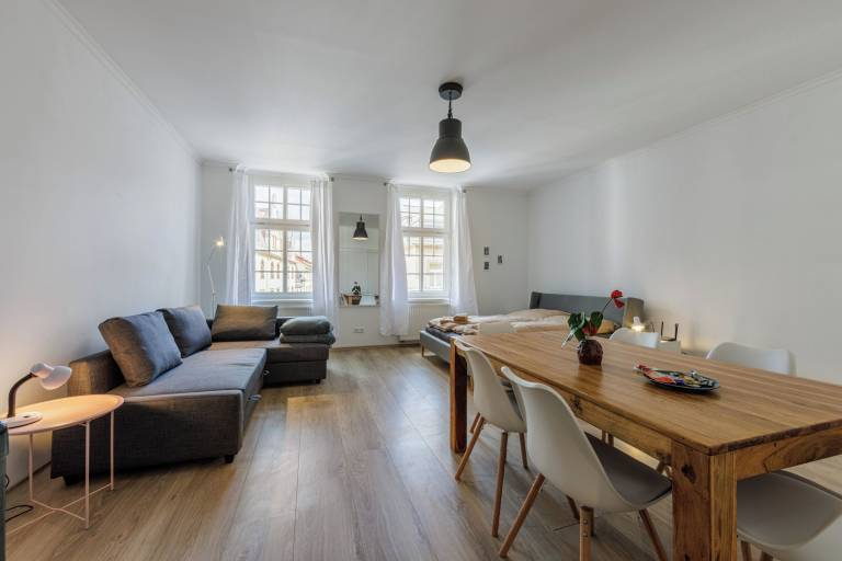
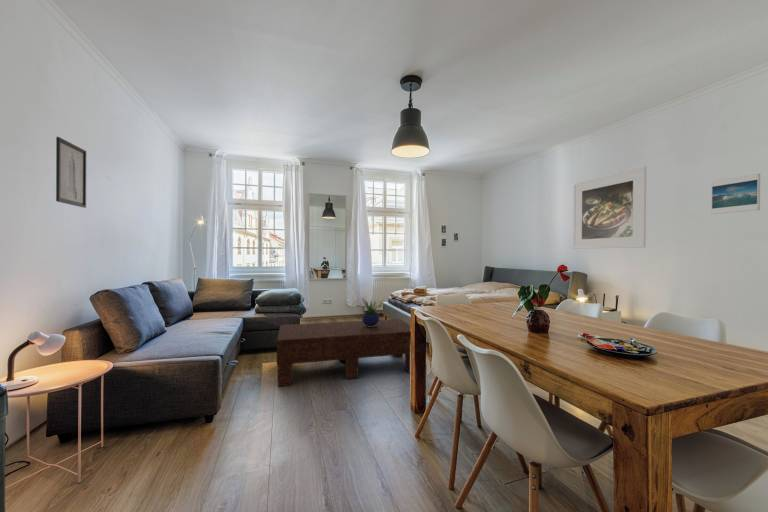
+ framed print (734, 195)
+ potted plant (371, 311)
+ wall art (72, 174)
+ coffee table (347, 347)
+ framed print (605, 212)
